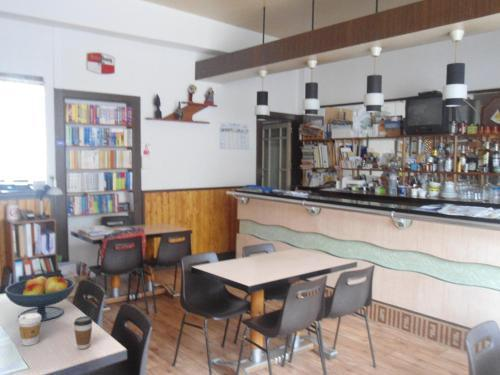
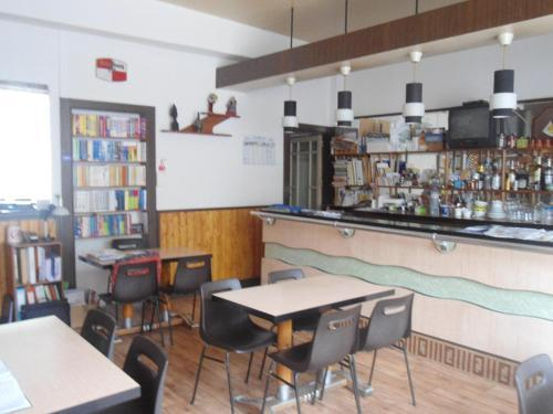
- fruit bowl (41, 295)
- coffee cup (30, 328)
- coffee cup (83, 332)
